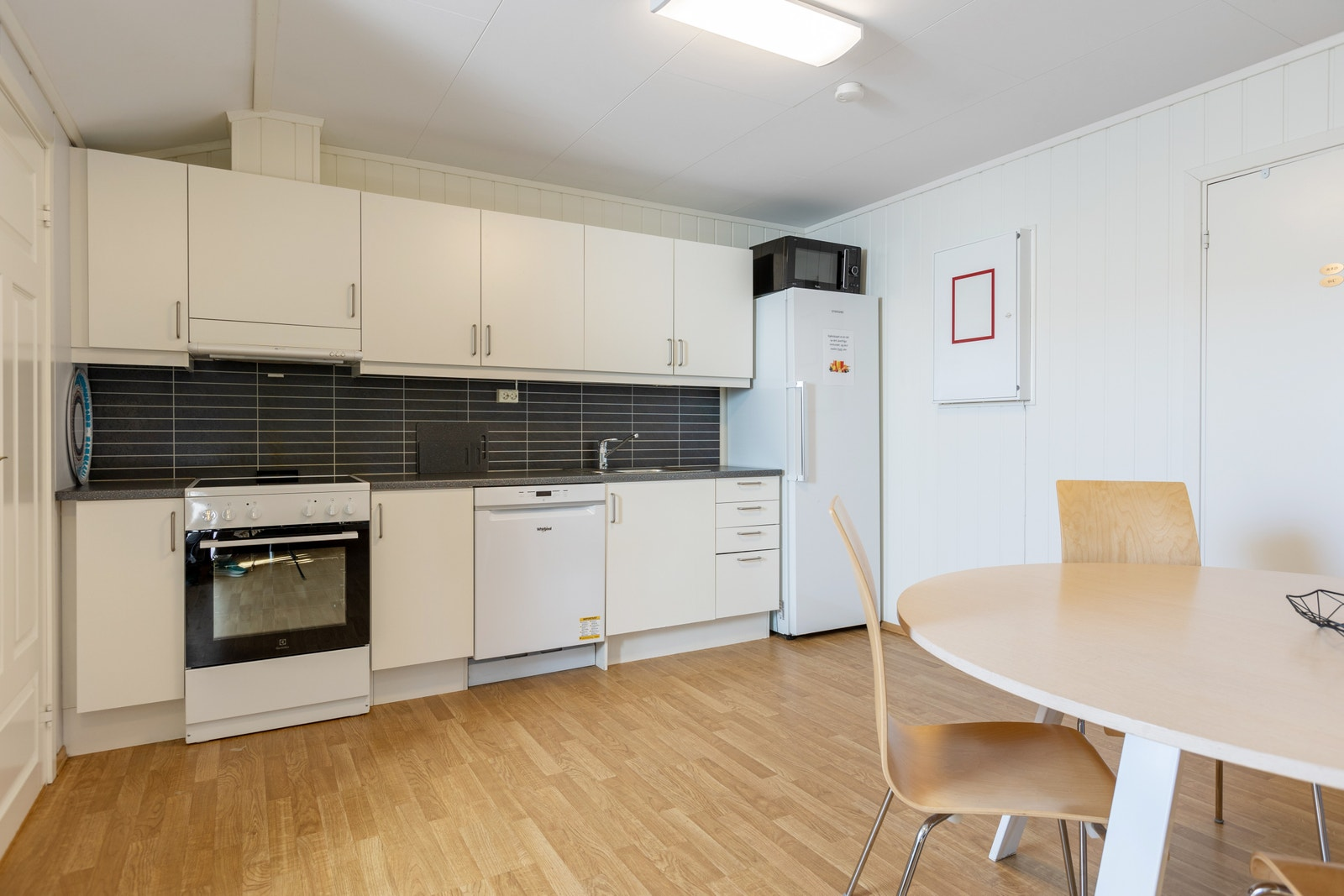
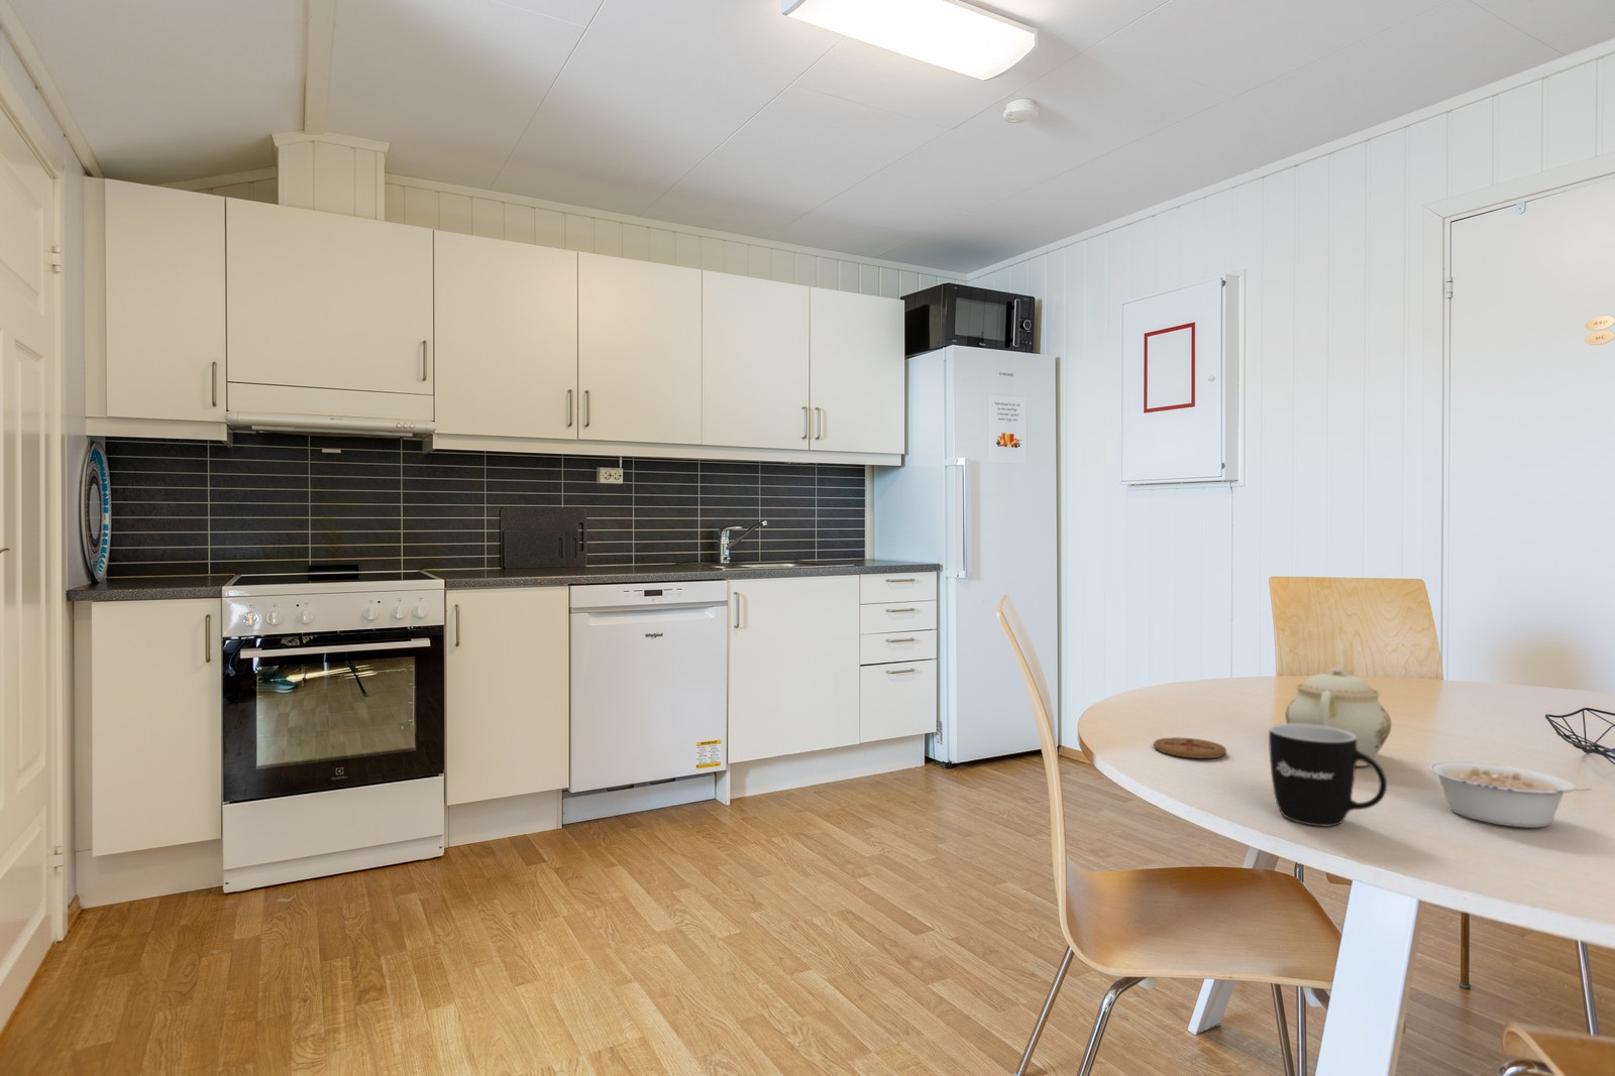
+ legume (1504, 791)
+ coaster (1190, 747)
+ teapot (1335, 713)
+ mug (1325, 777)
